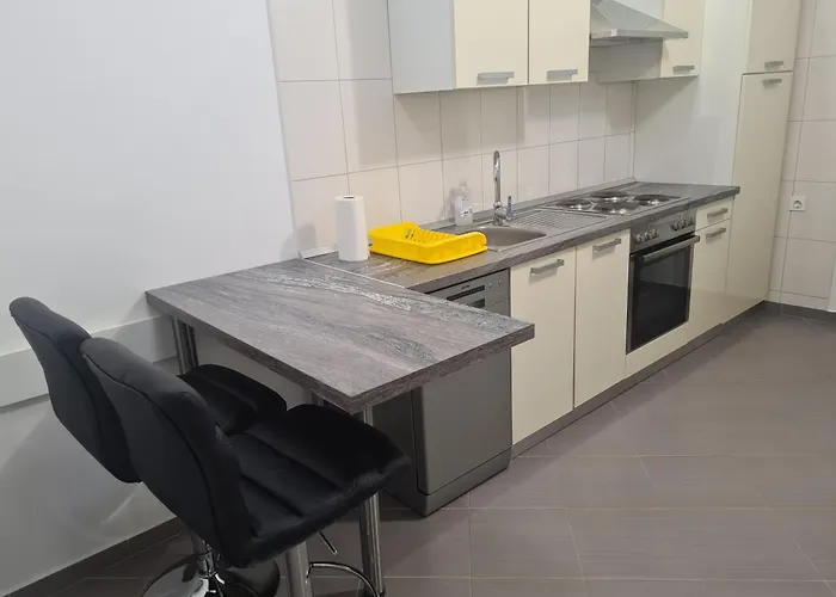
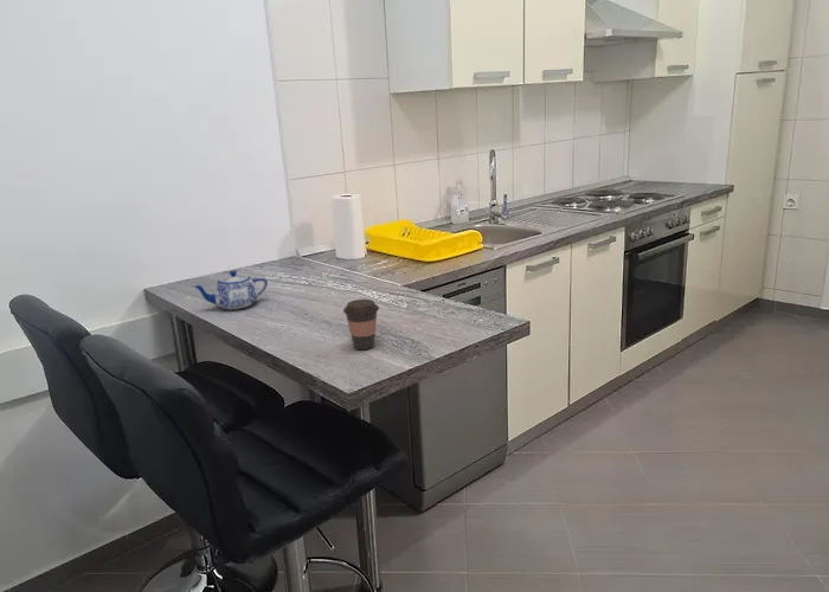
+ teapot (231, 289)
+ coffee cup (362, 324)
